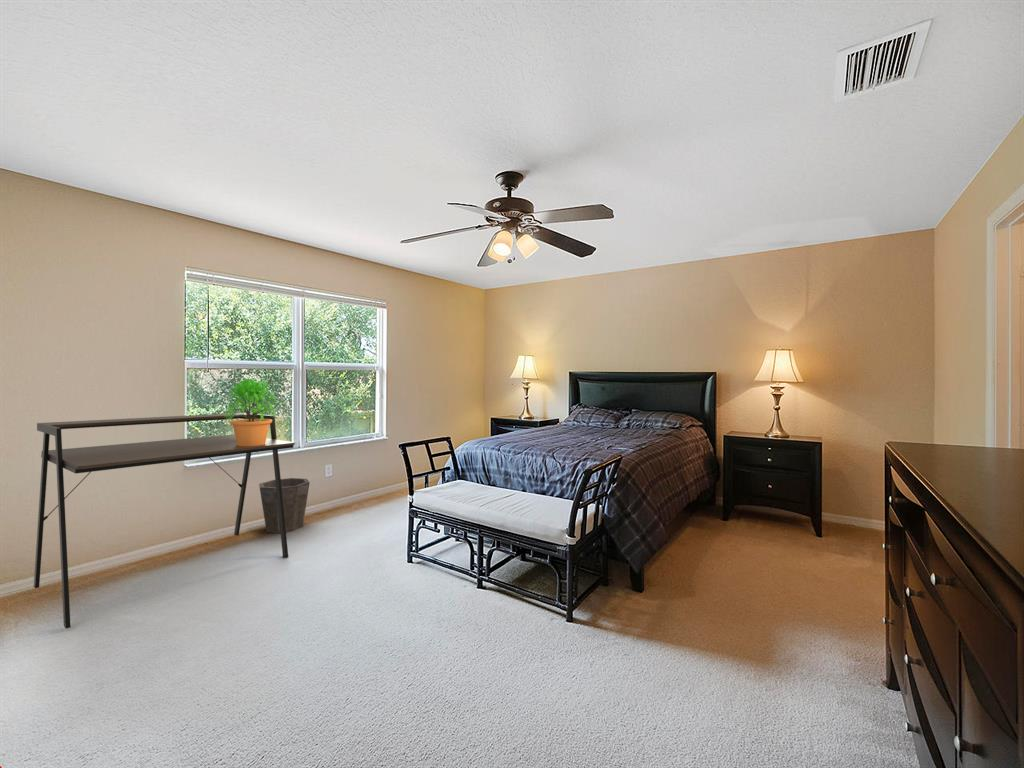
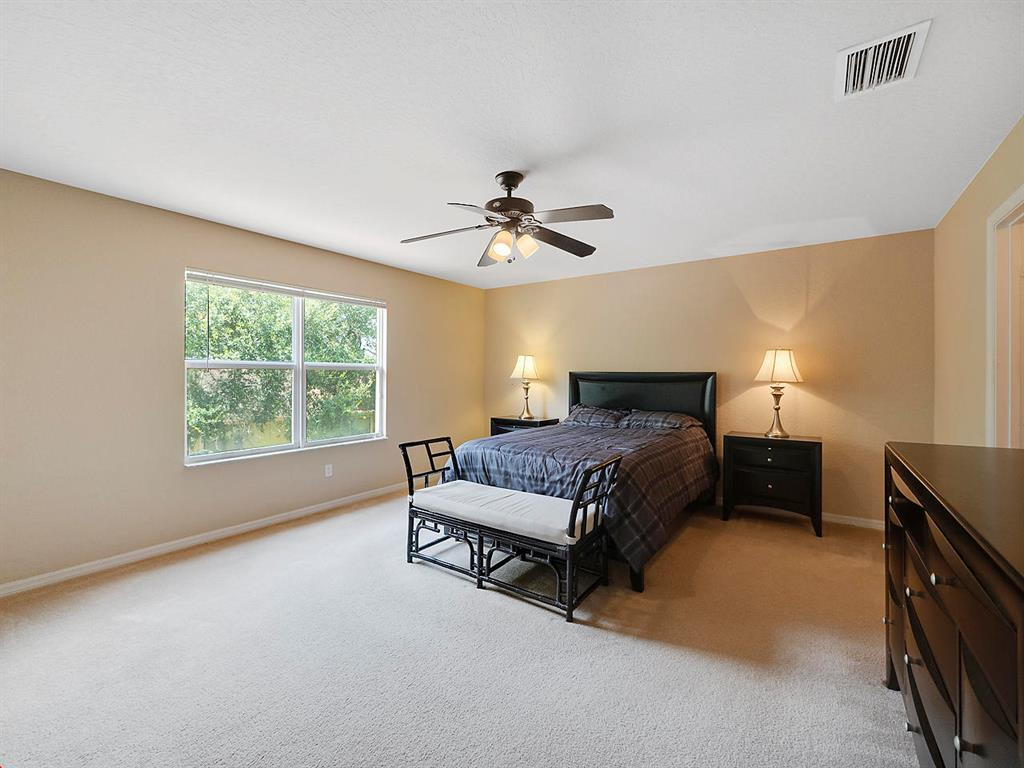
- waste bin (284, 505)
- desk (168, 462)
- potted plant (250, 409)
